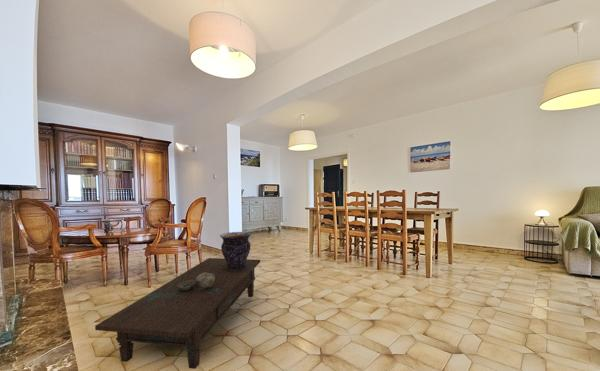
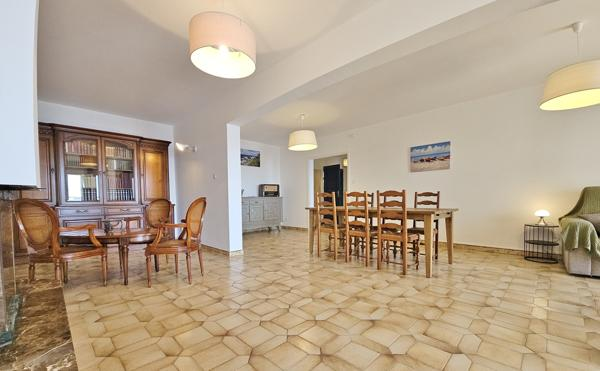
- decorative bowl (199, 278)
- coffee table (202, 302)
- vase (236, 250)
